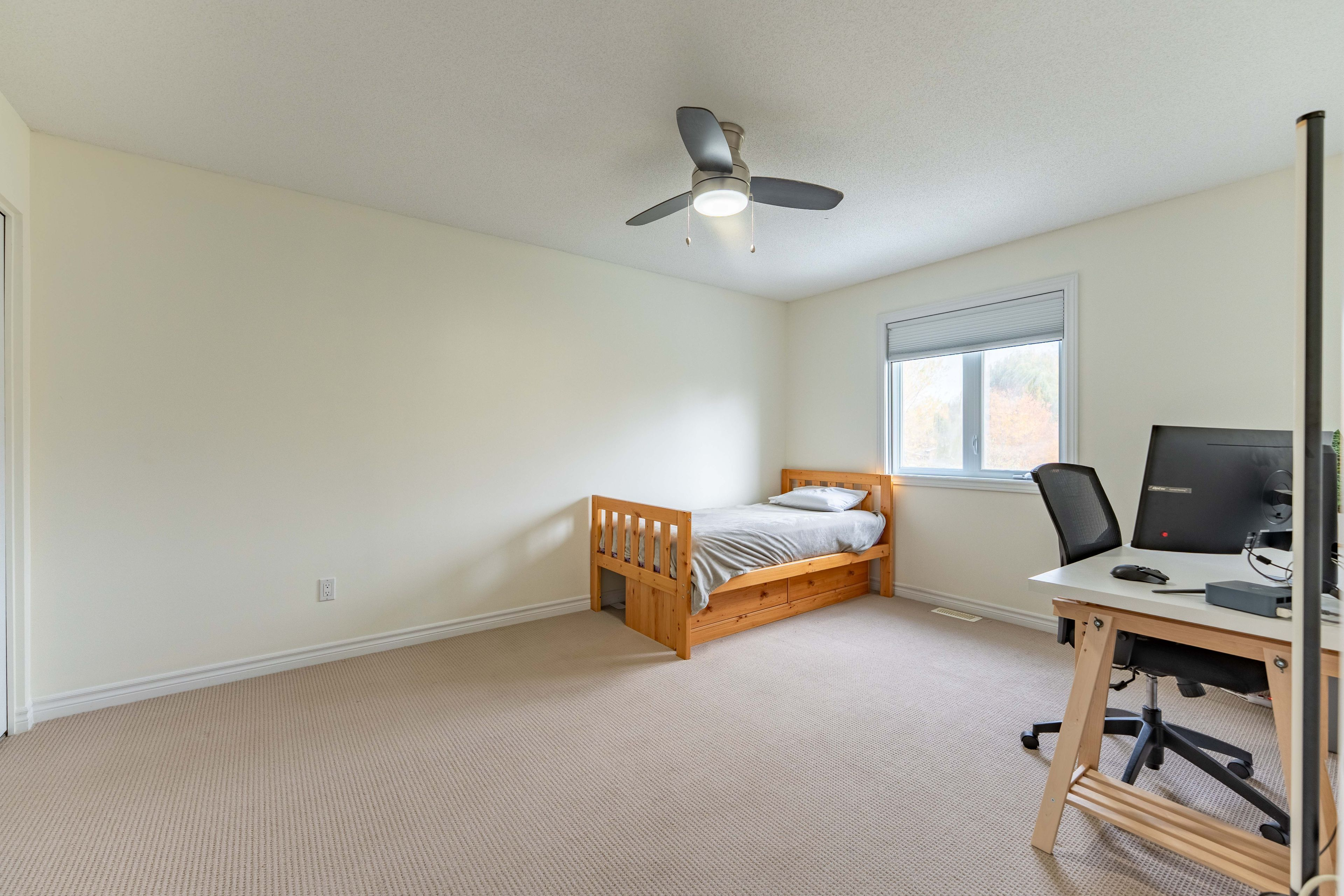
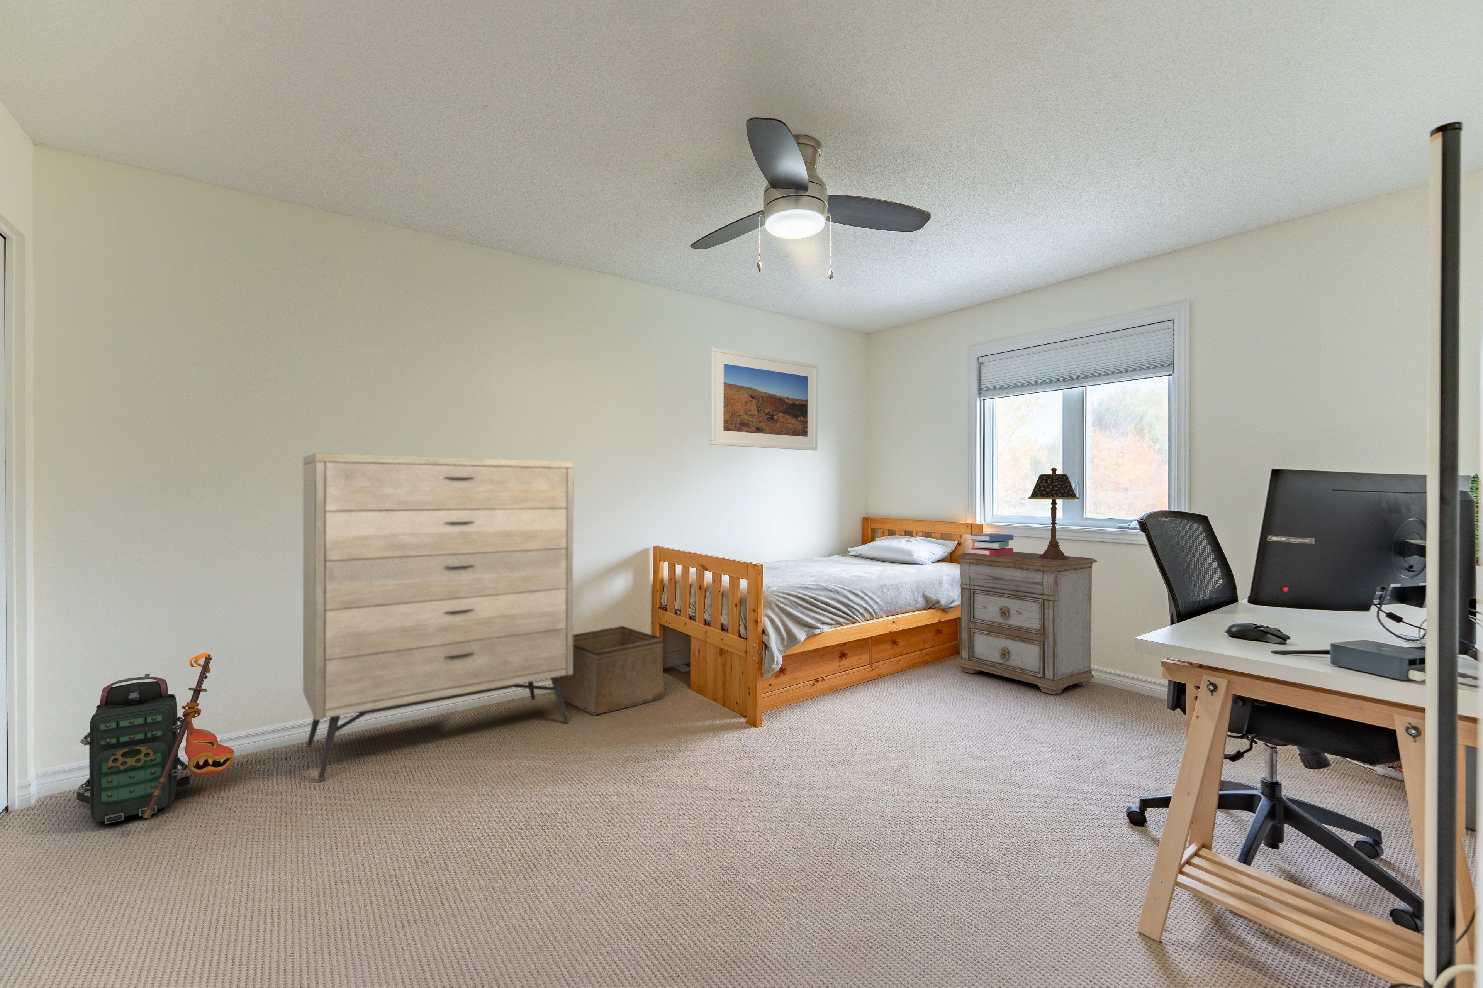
+ table lamp (1053, 513)
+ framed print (767, 402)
+ storage bin (610, 667)
+ nightstand (1024, 616)
+ dresser (445, 597)
+ book (992, 544)
+ backpack (157, 730)
